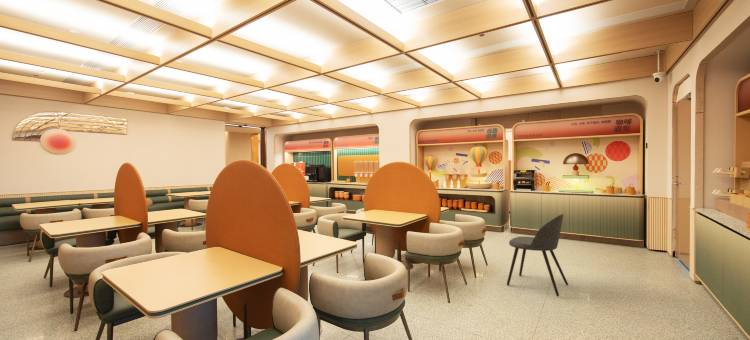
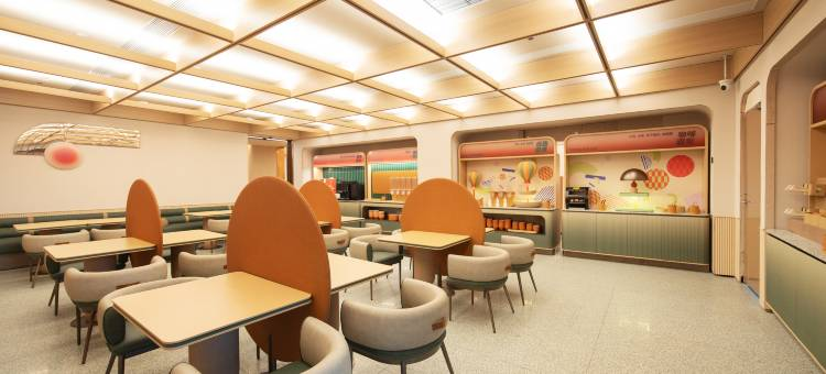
- dining chair (537, 248)
